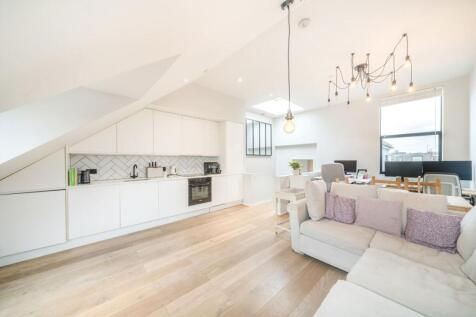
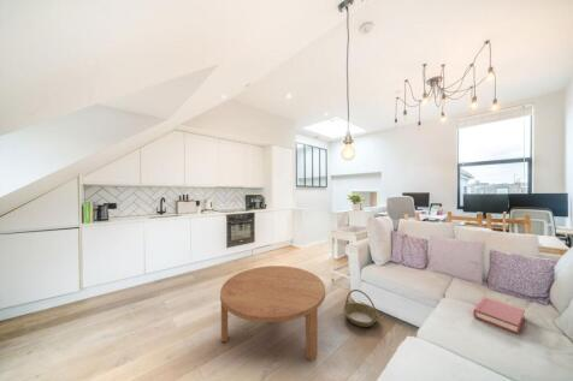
+ hardback book (498, 312)
+ coffee table (273, 306)
+ basket (360, 304)
